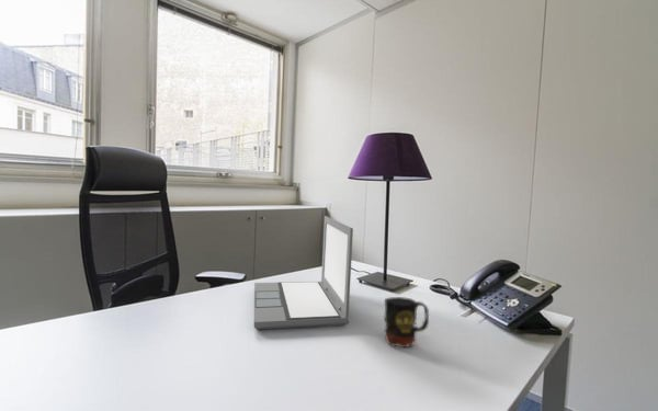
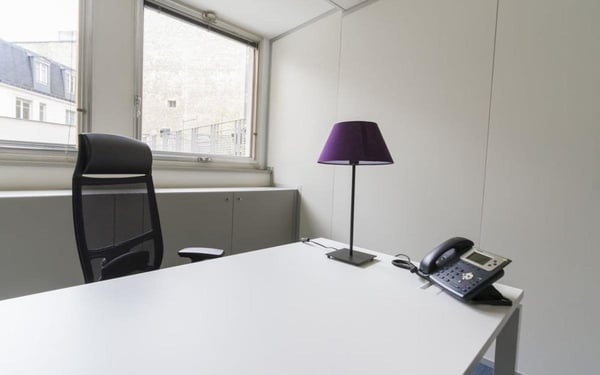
- mug (406, 320)
- laptop (297, 282)
